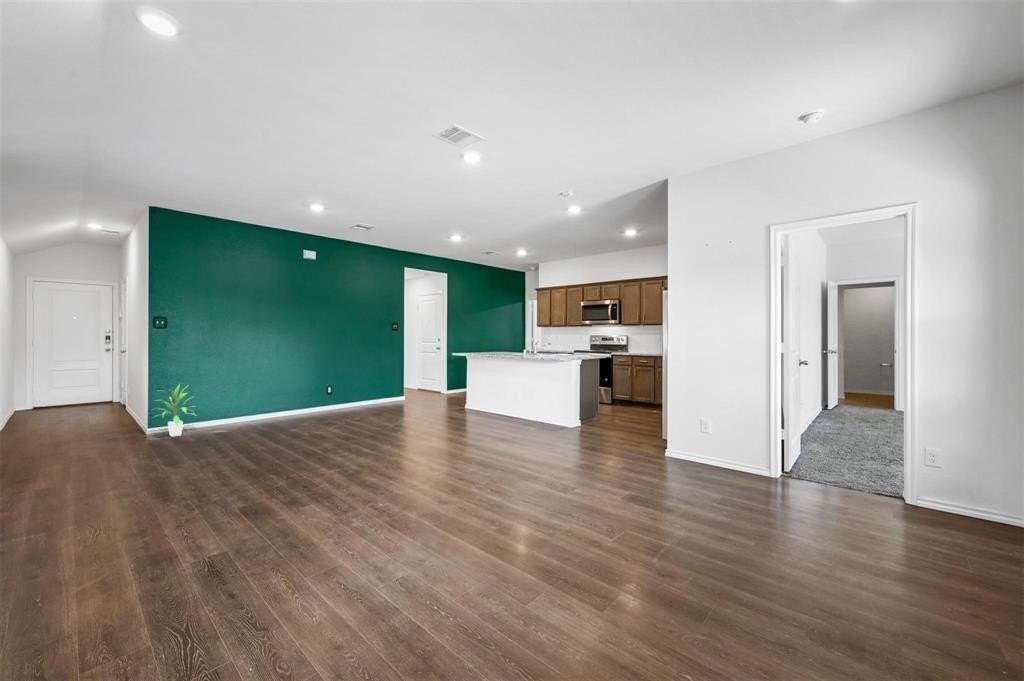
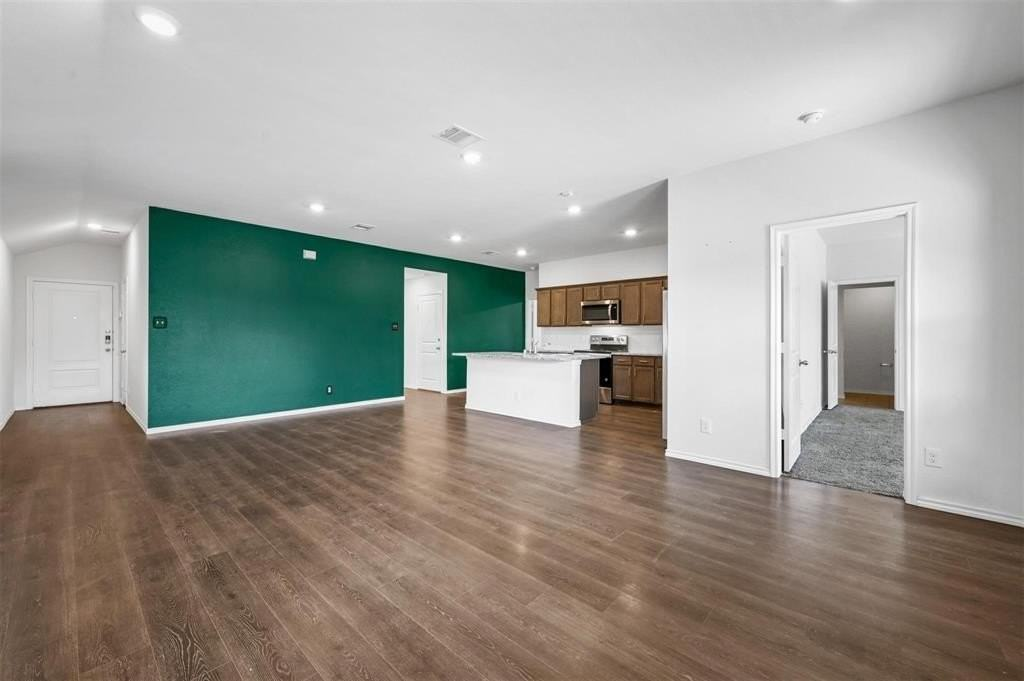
- indoor plant (174, 409)
